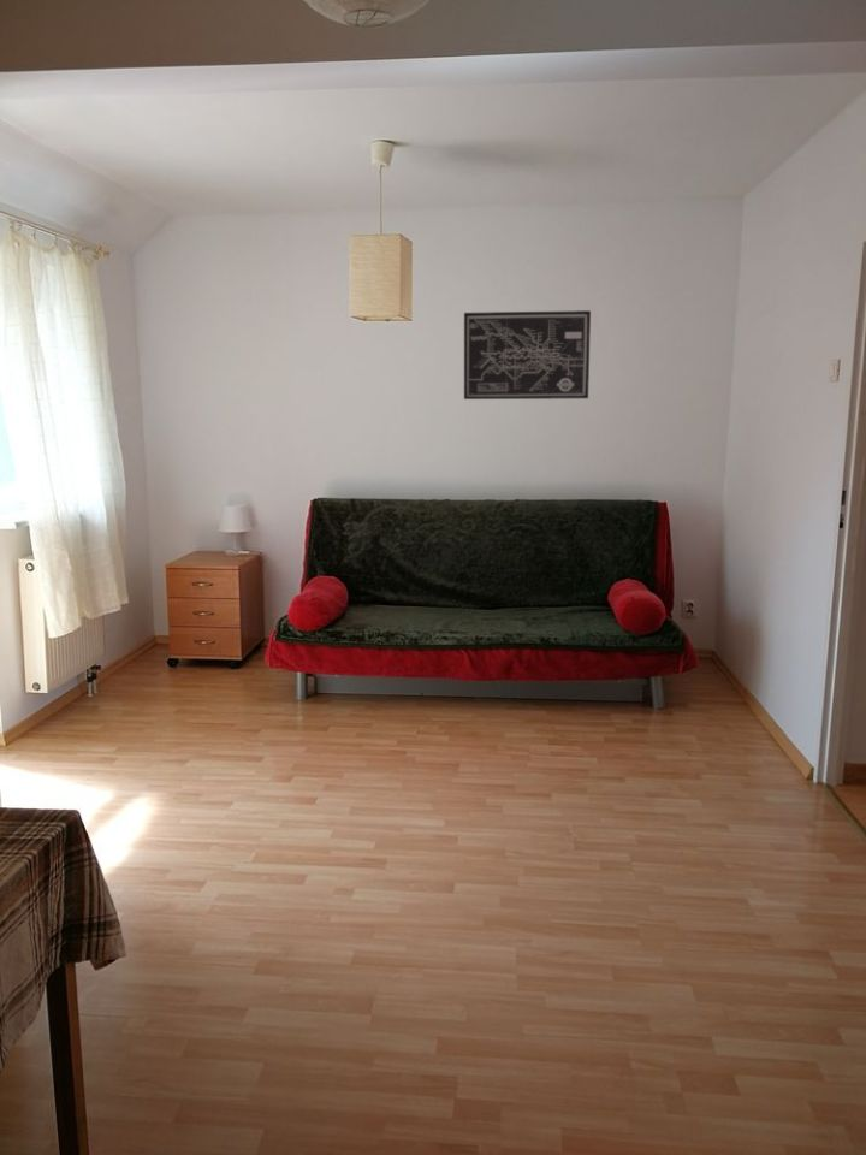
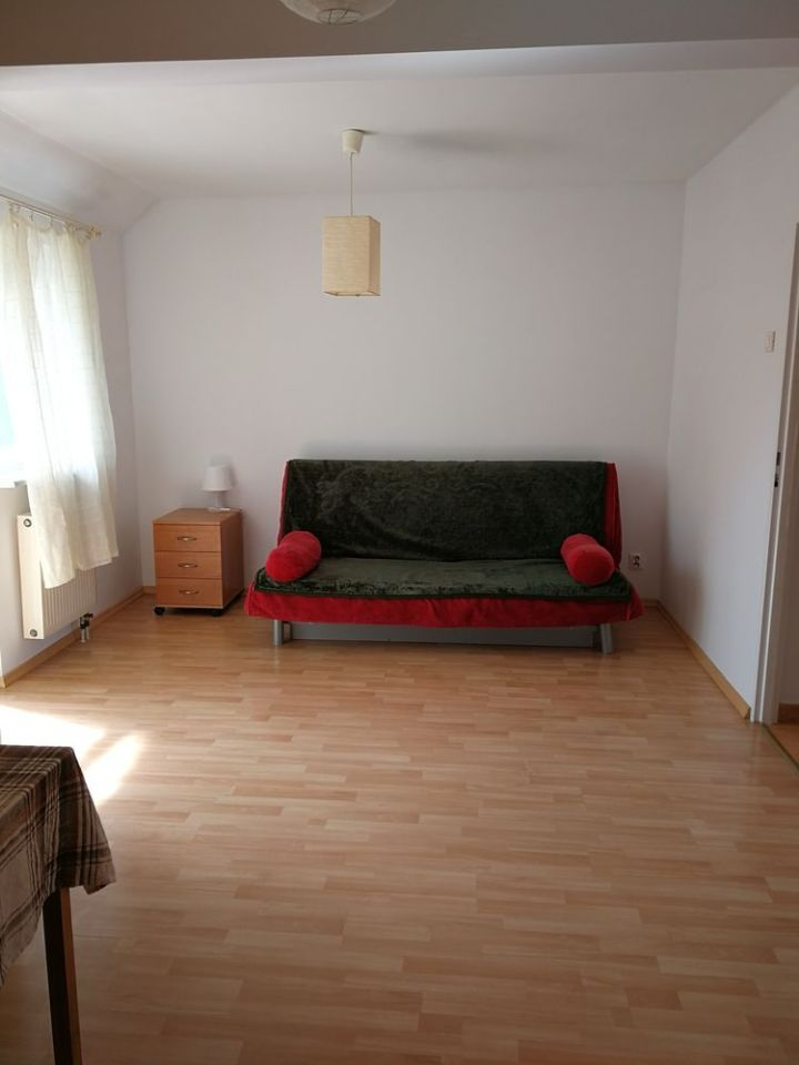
- wall art (526, 355)
